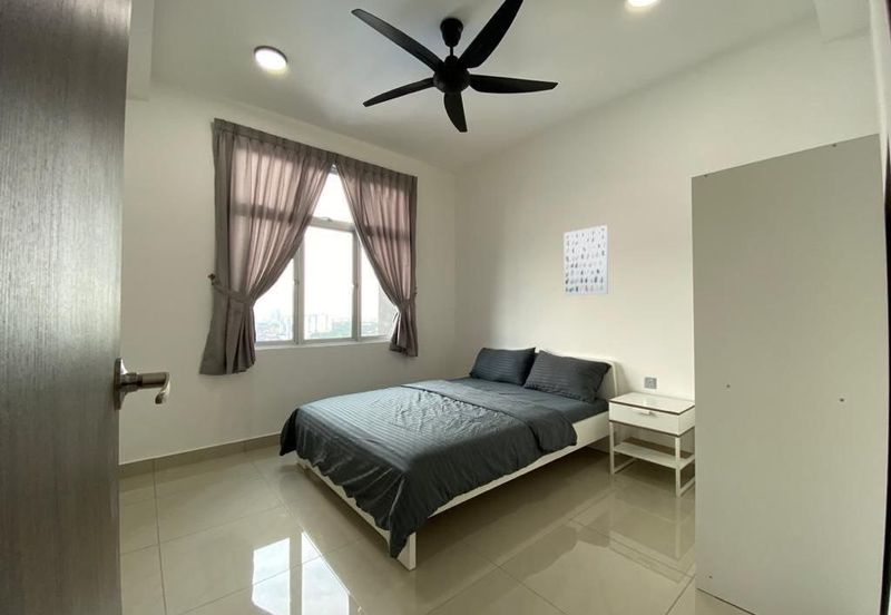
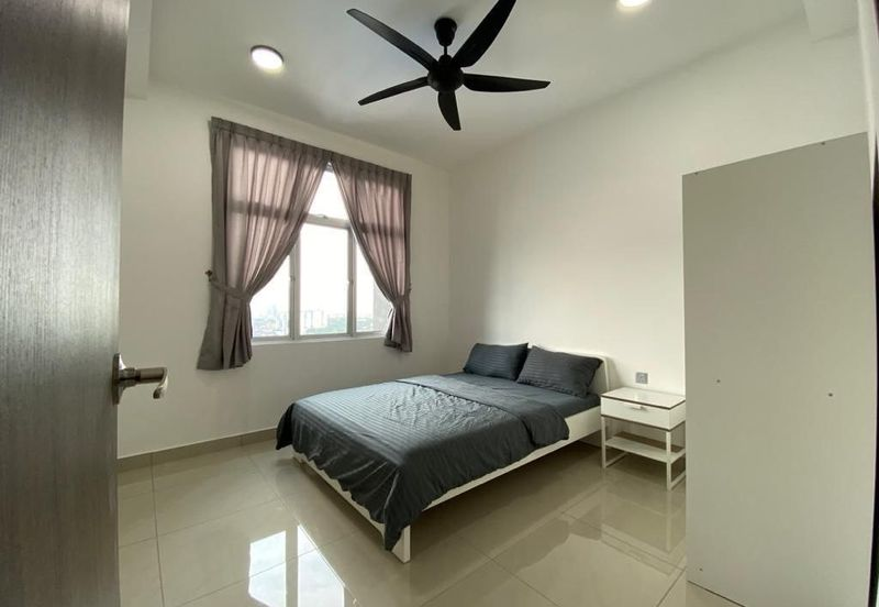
- wall art (585, 262)
